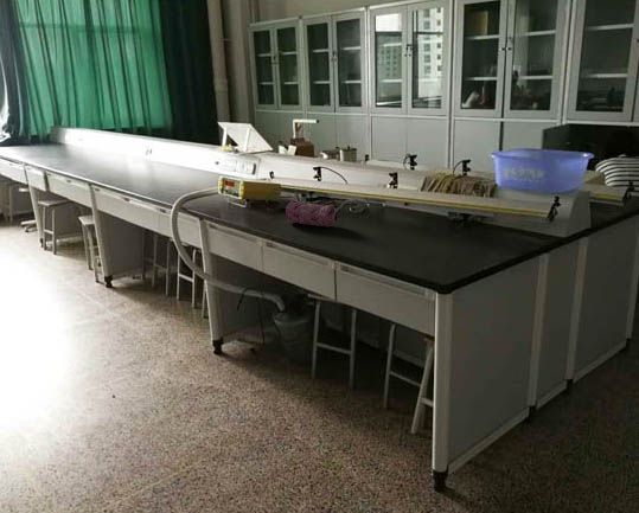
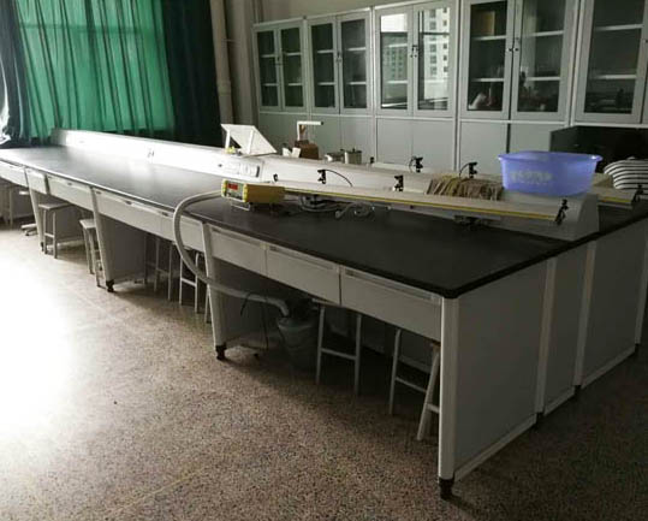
- pencil case (311, 213)
